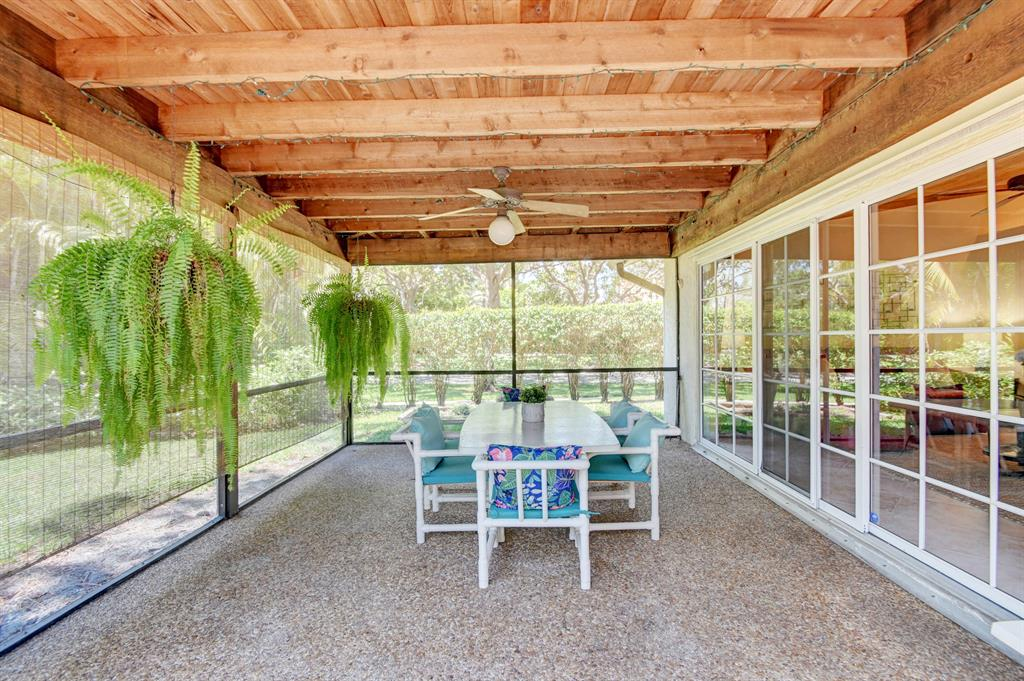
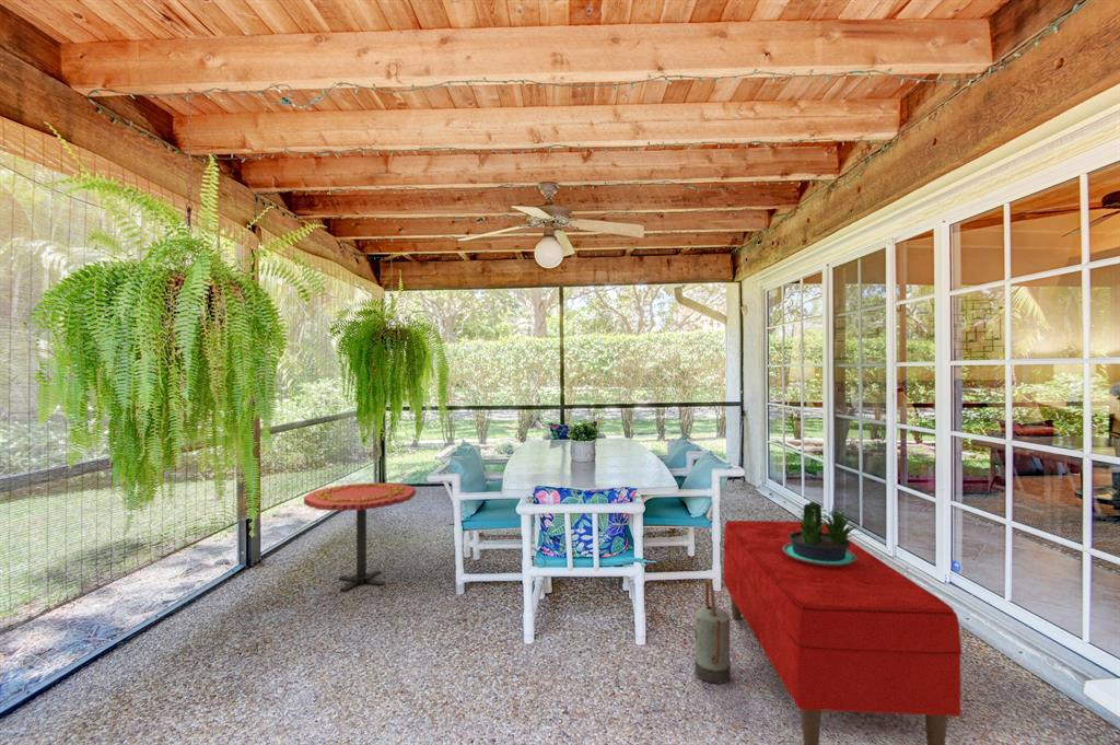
+ side table (361, 536)
+ bench (814, 613)
+ potted plant (825, 531)
+ watering can (712, 629)
